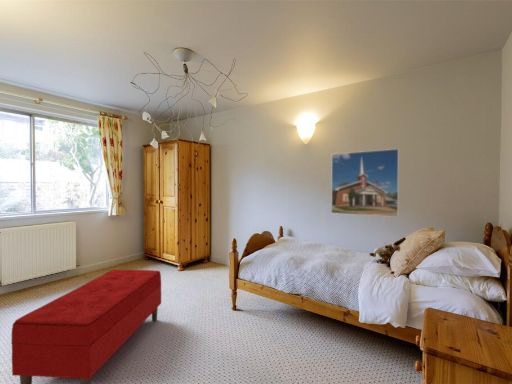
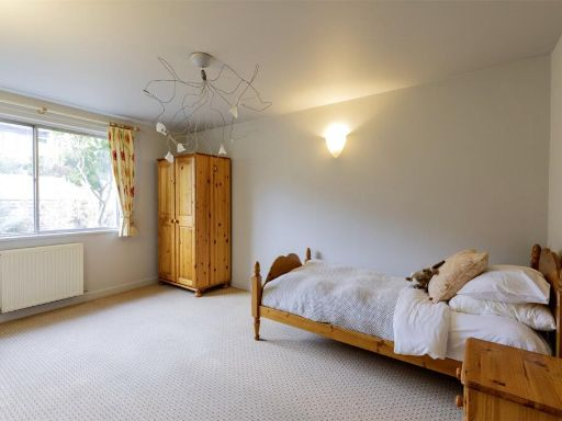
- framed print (362, 183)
- bench (104, 320)
